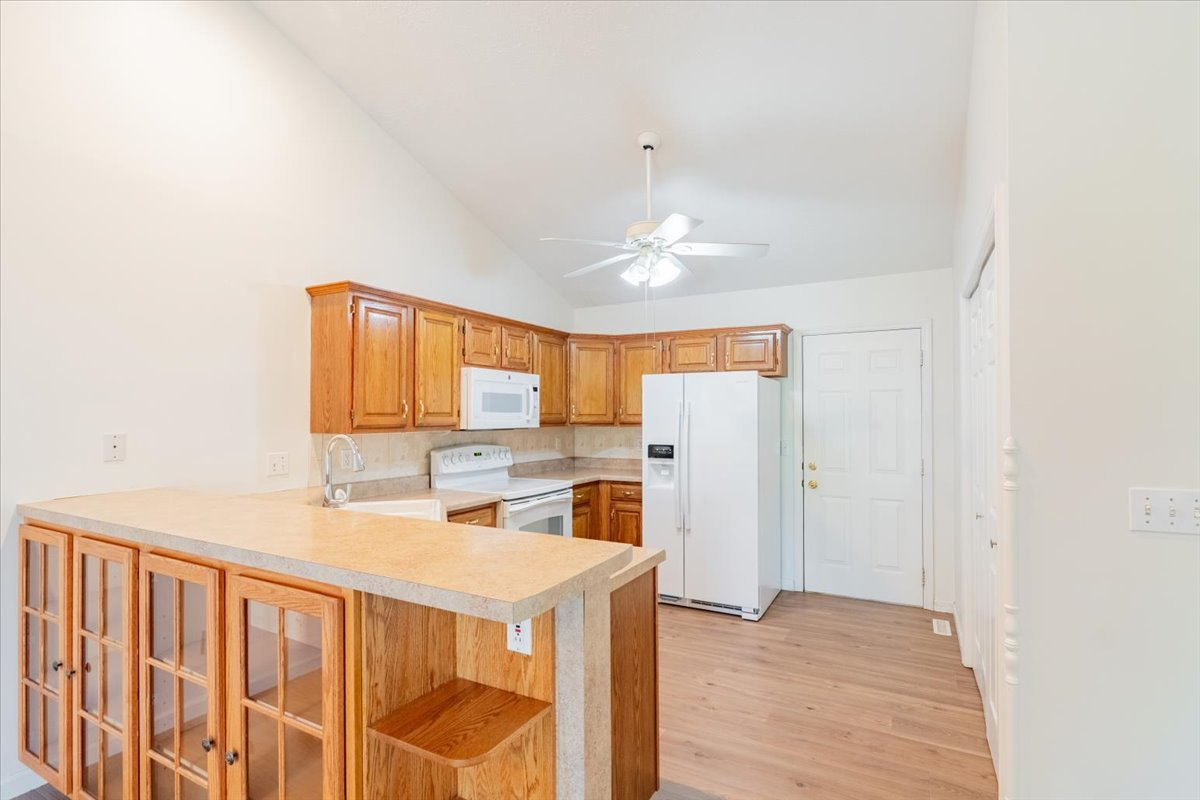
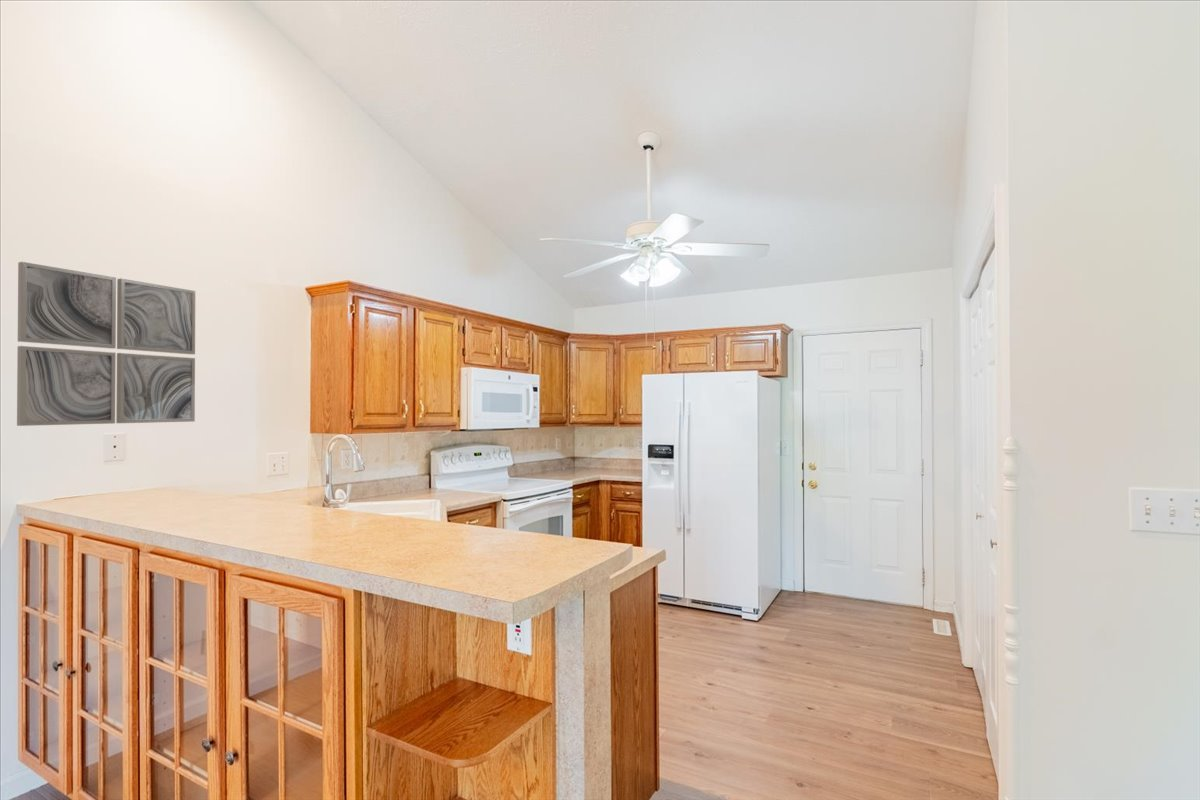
+ wall art (114, 352)
